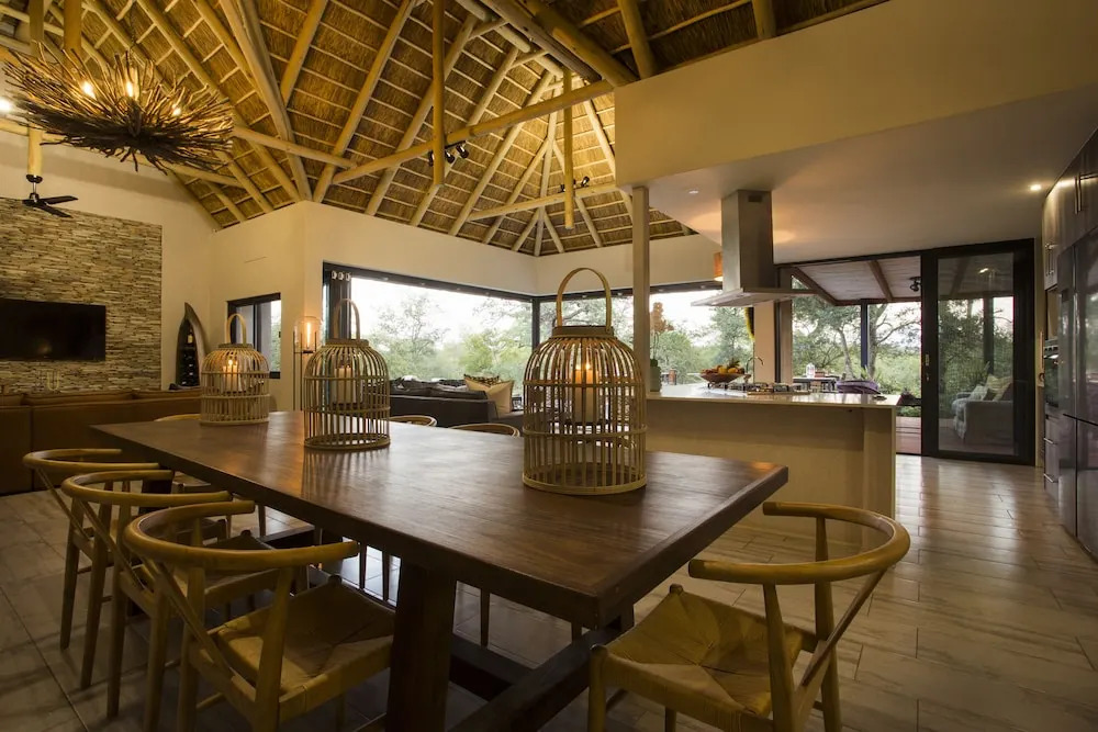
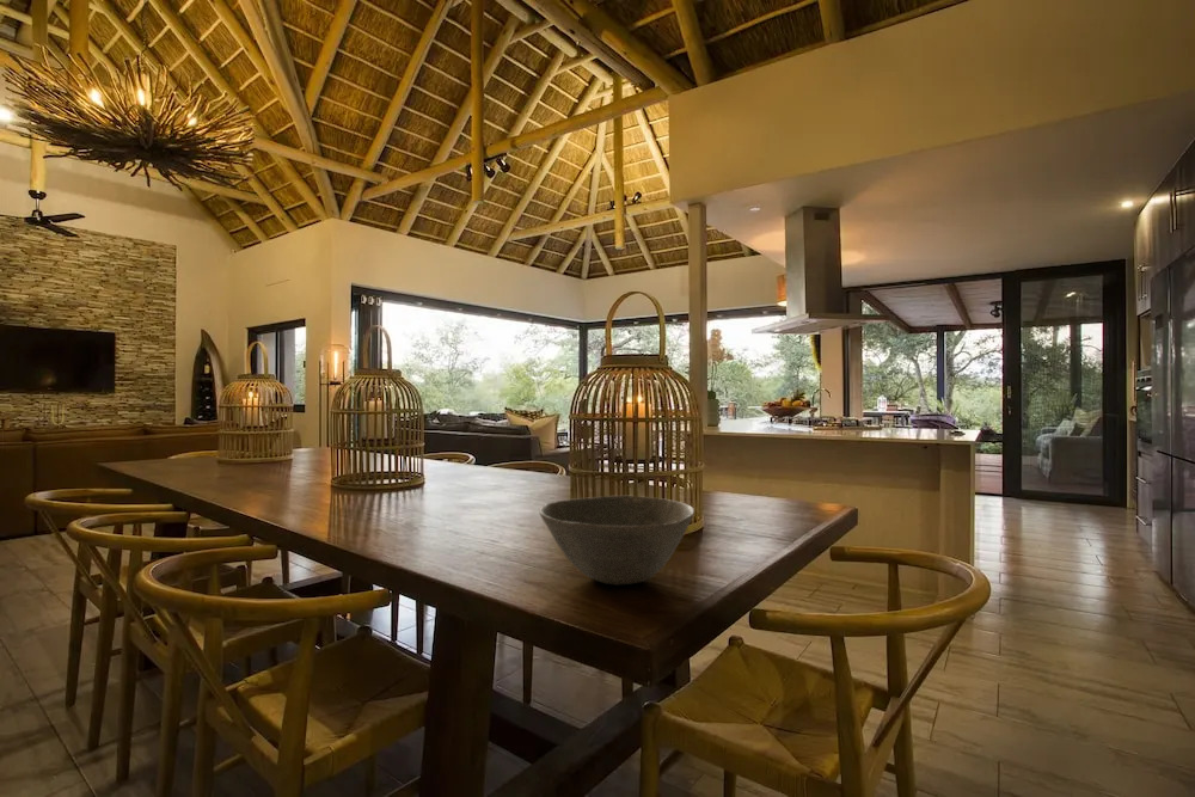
+ bowl (617, 542)
